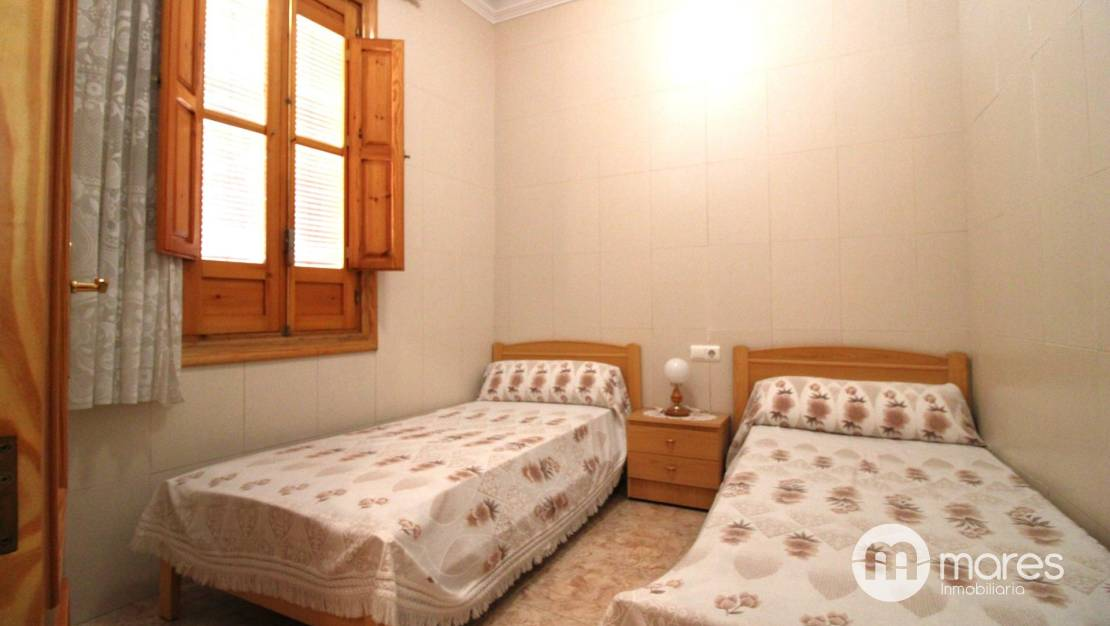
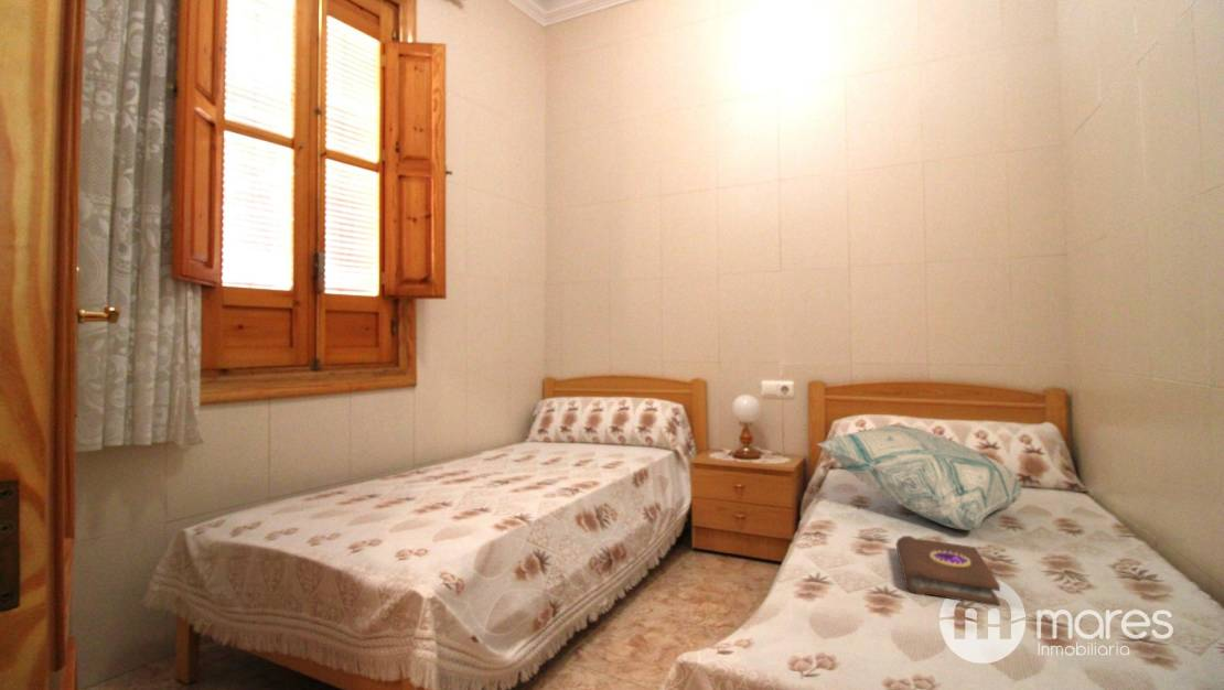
+ book (942, 565)
+ decorative pillow (919, 471)
